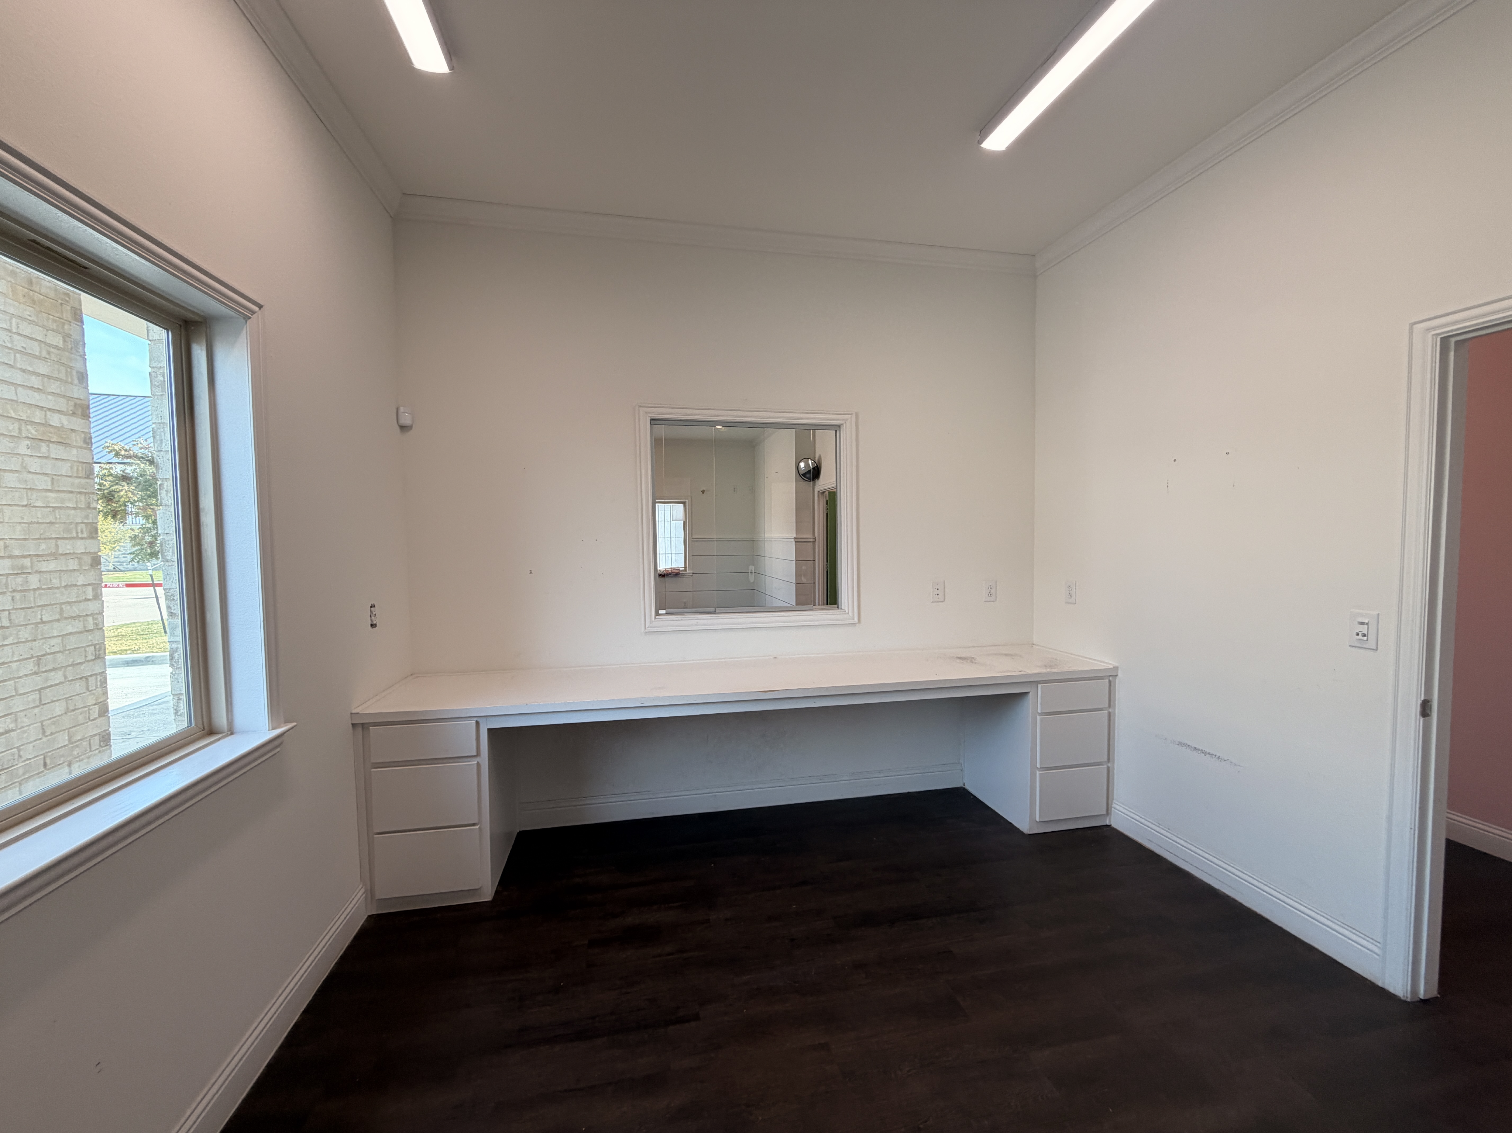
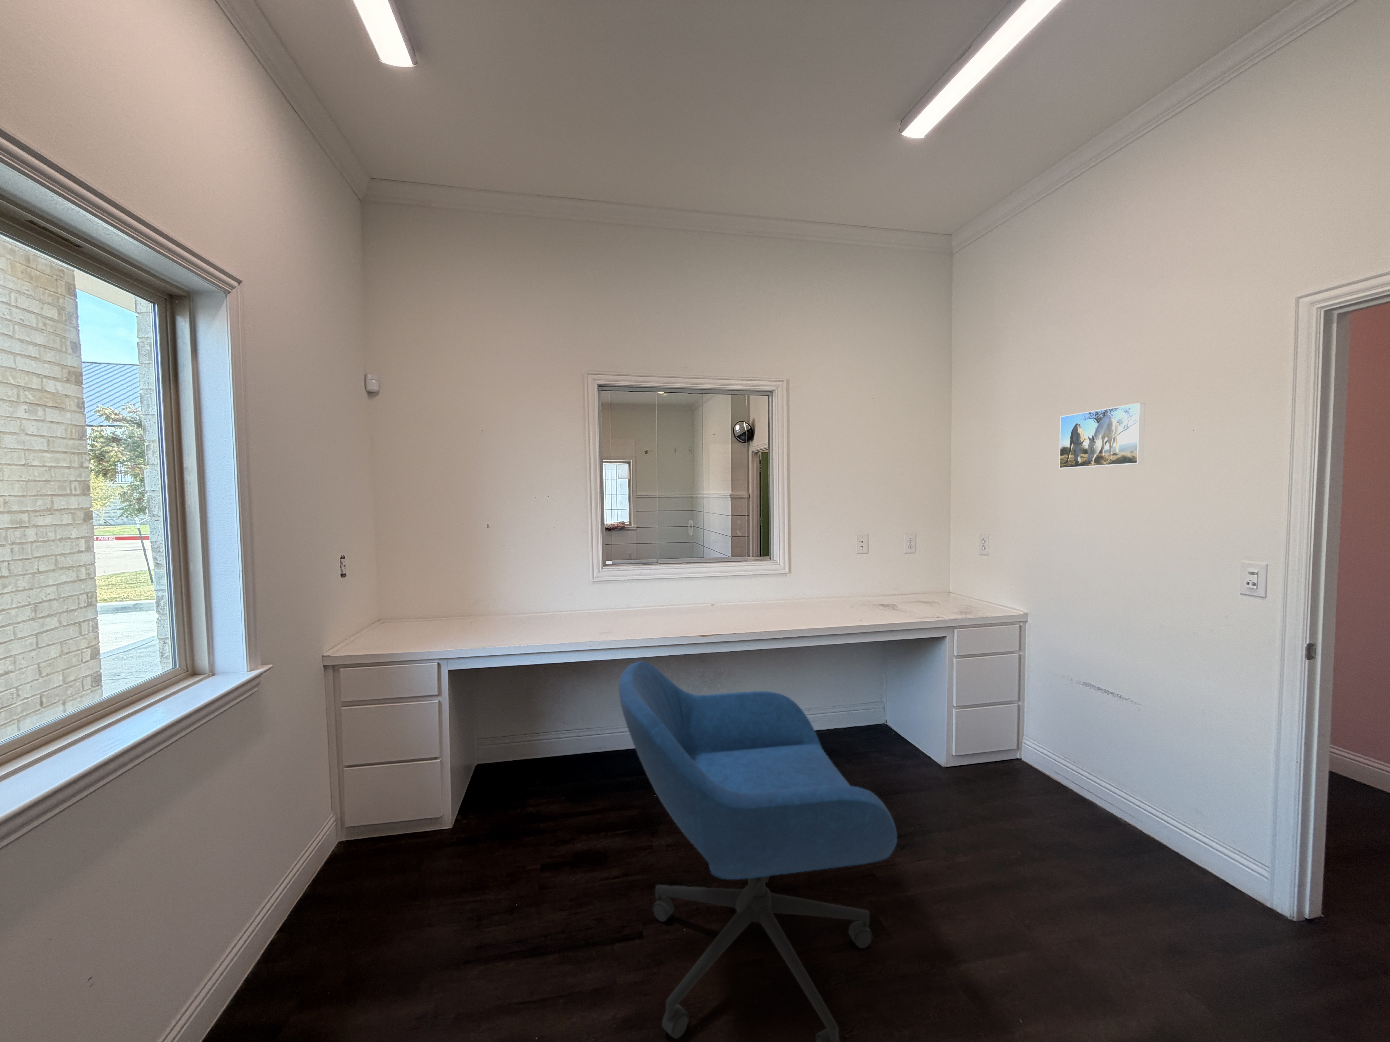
+ office chair (750, 818)
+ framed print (1099, 438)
